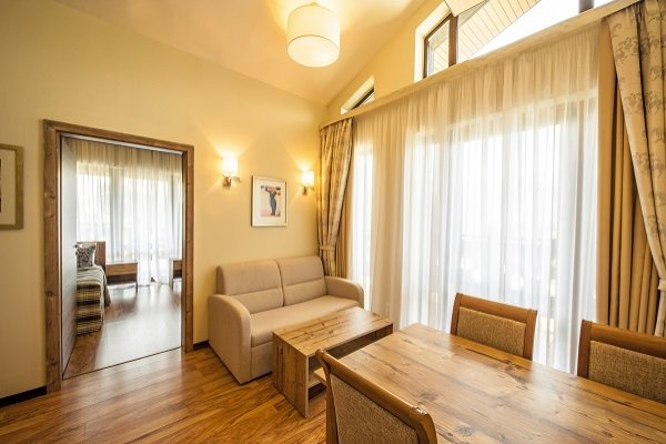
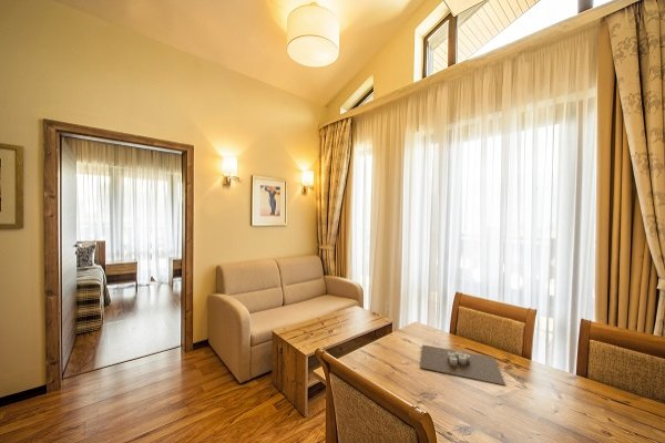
+ candle (458, 358)
